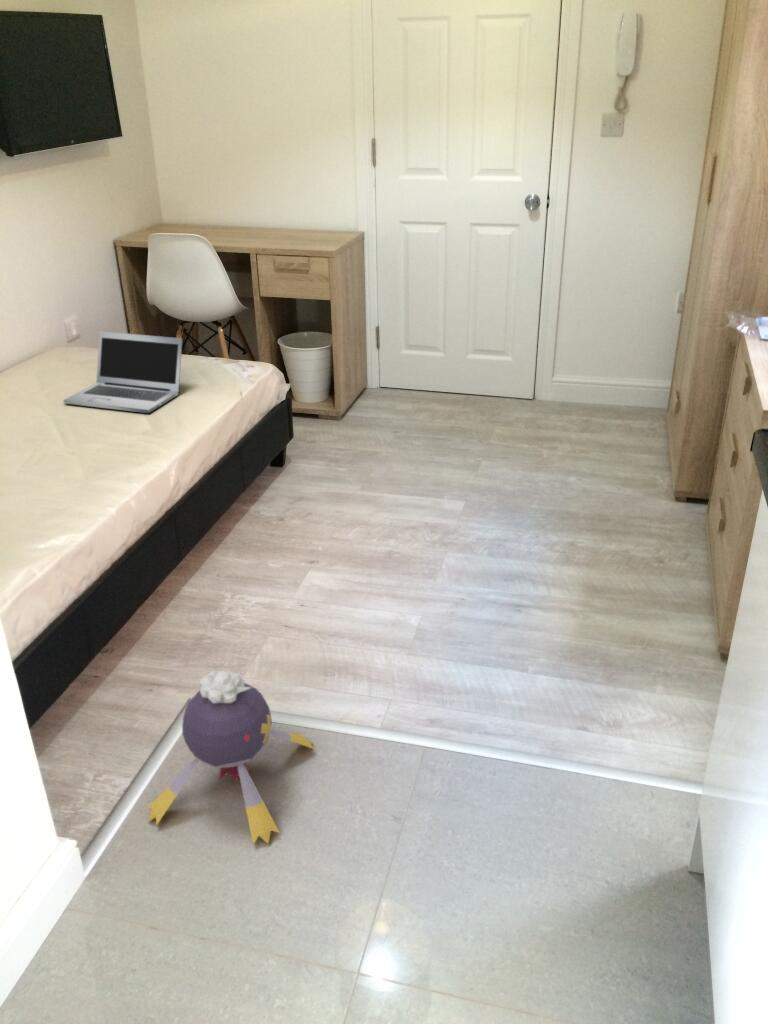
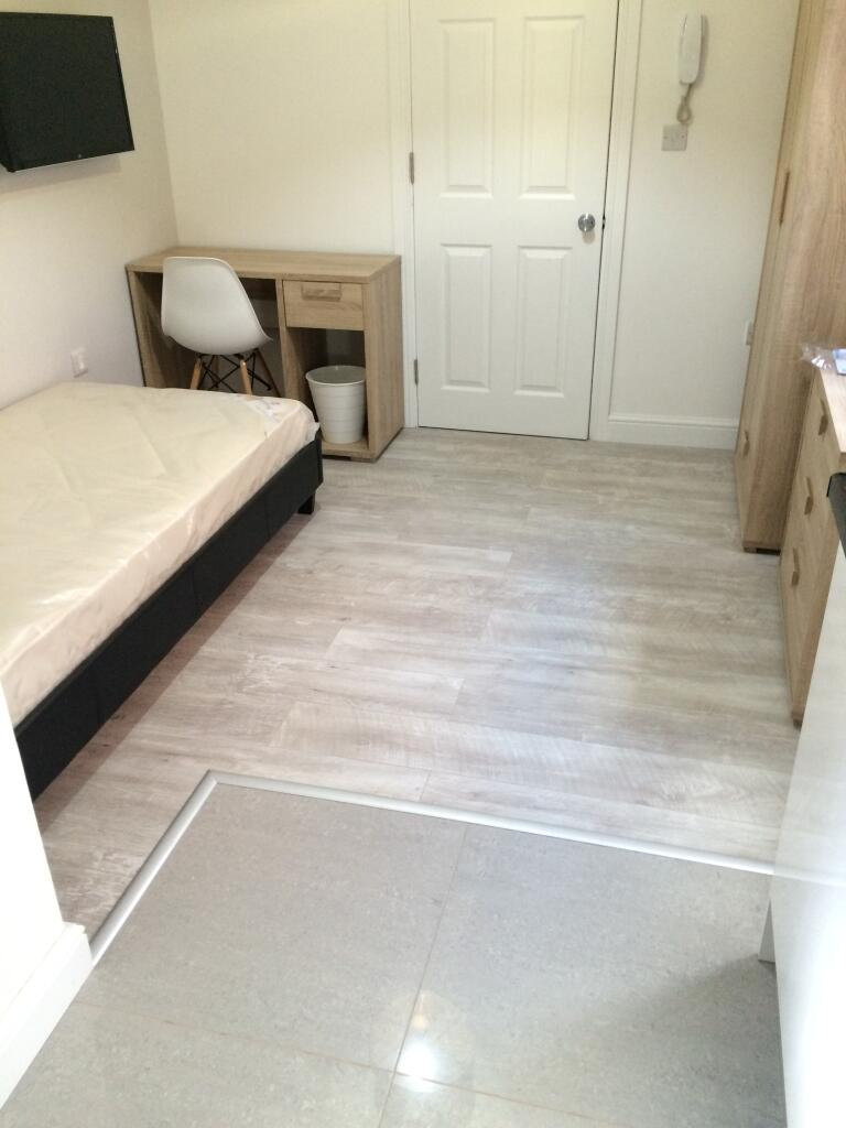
- laptop (123, 371)
- plush toy (228, 729)
